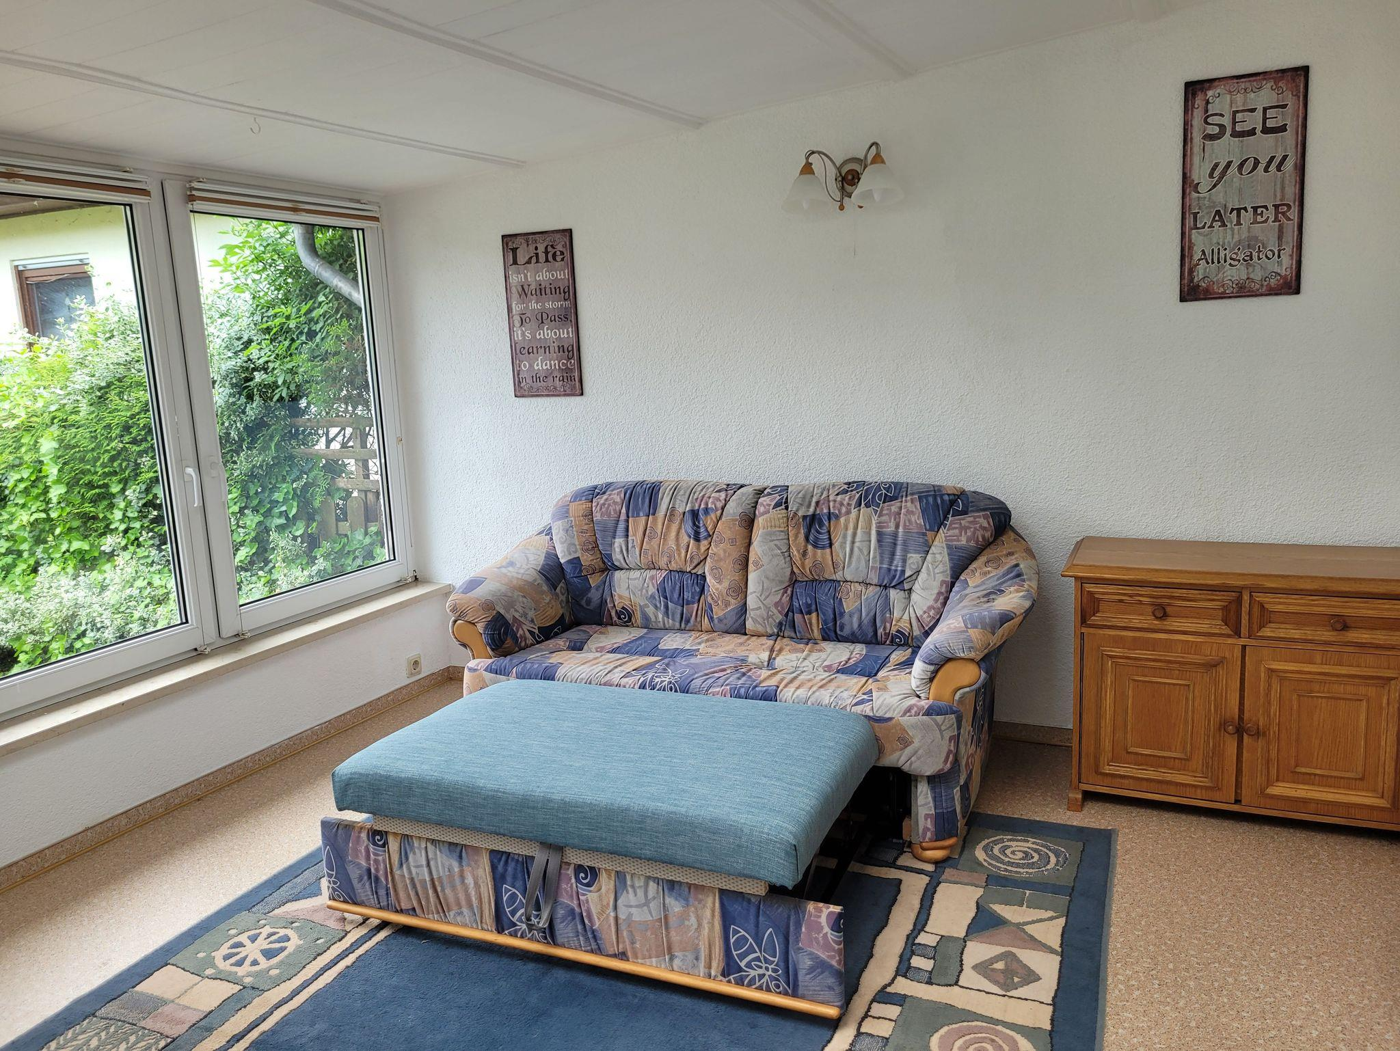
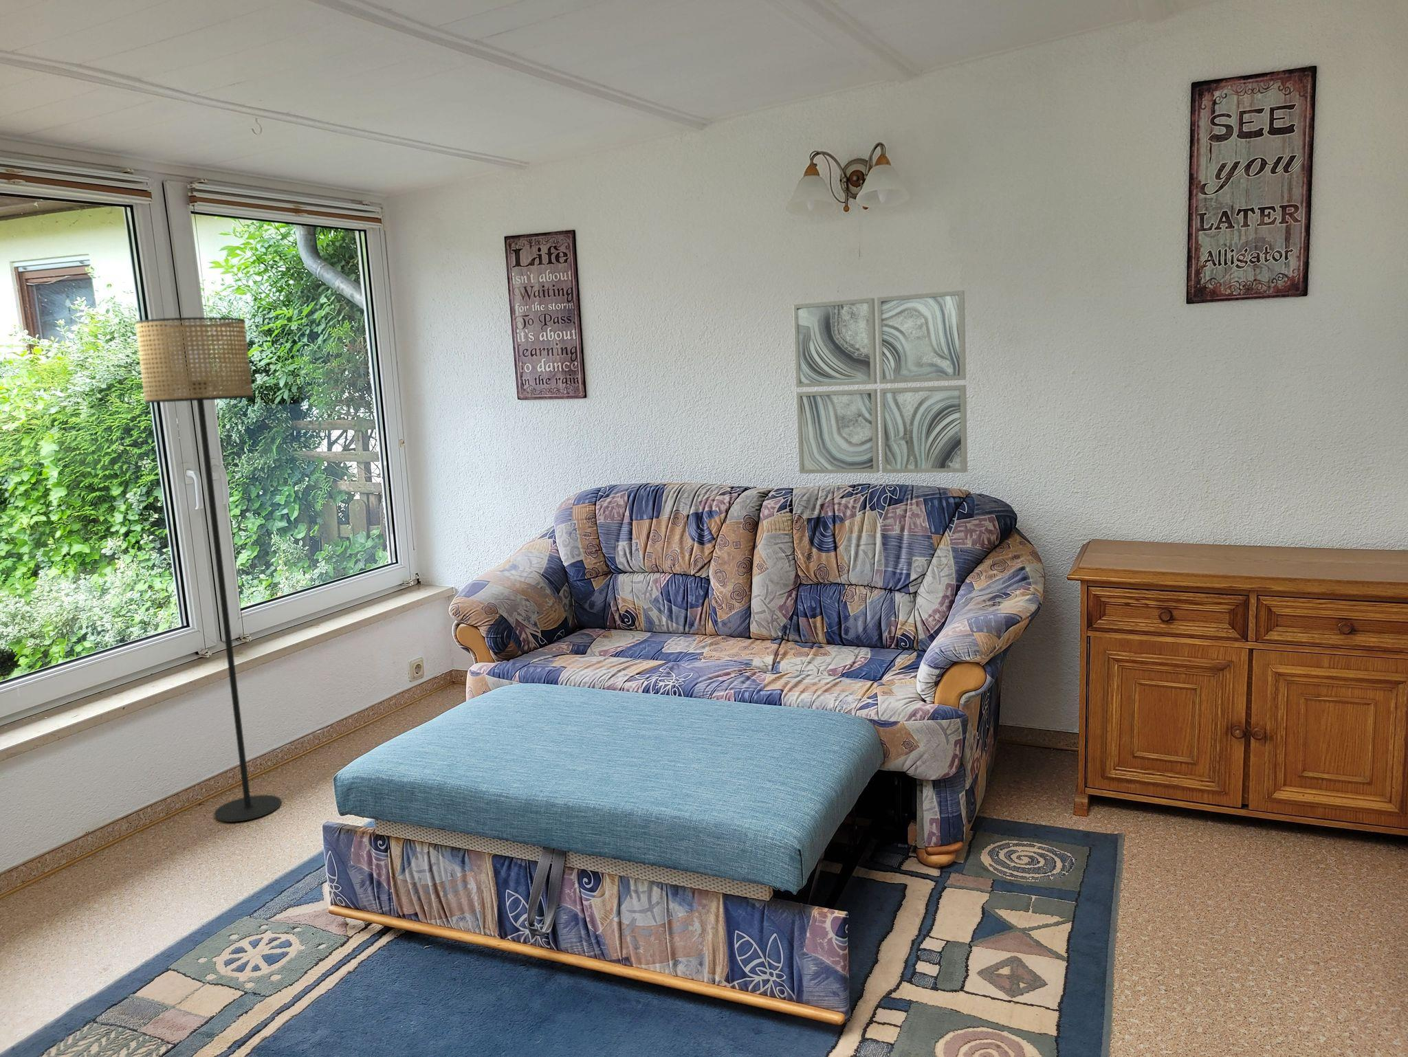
+ wall art (879, 389)
+ floor lamp (220, 573)
